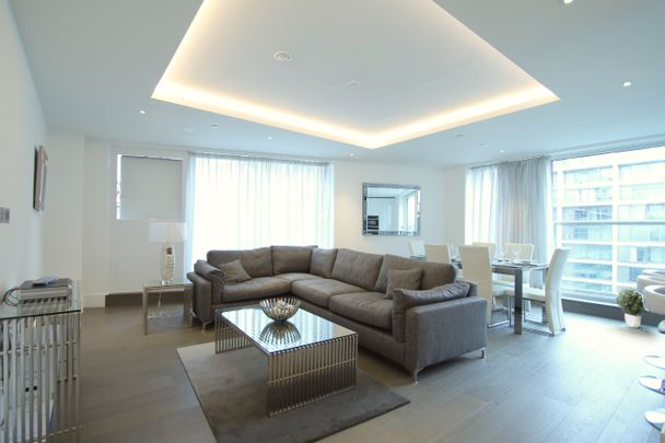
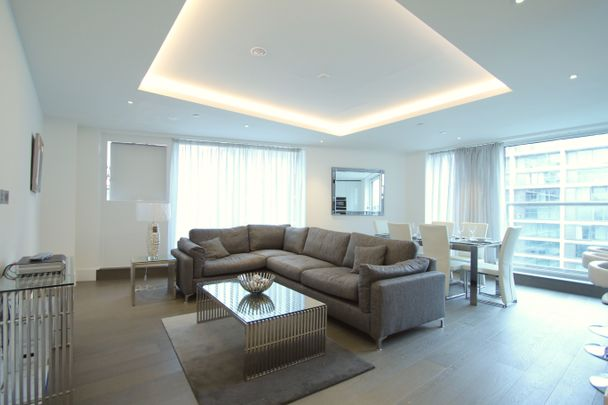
- potted plant (633, 307)
